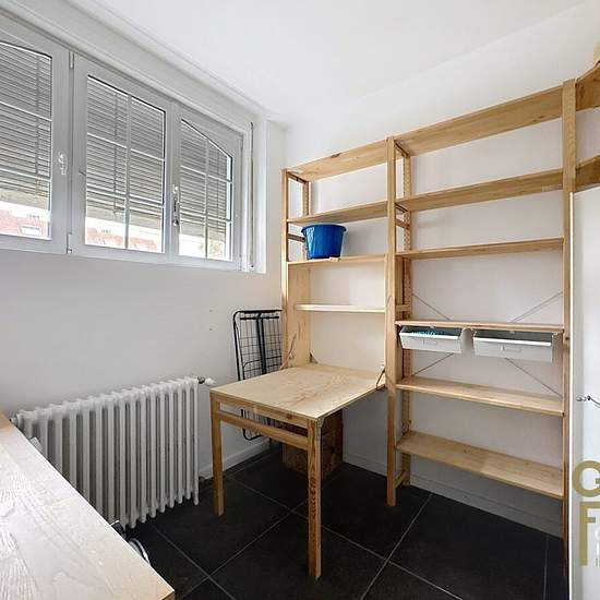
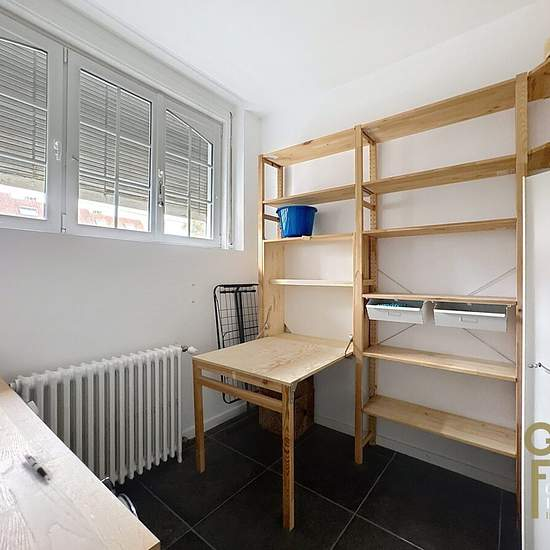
+ pen (37, 467)
